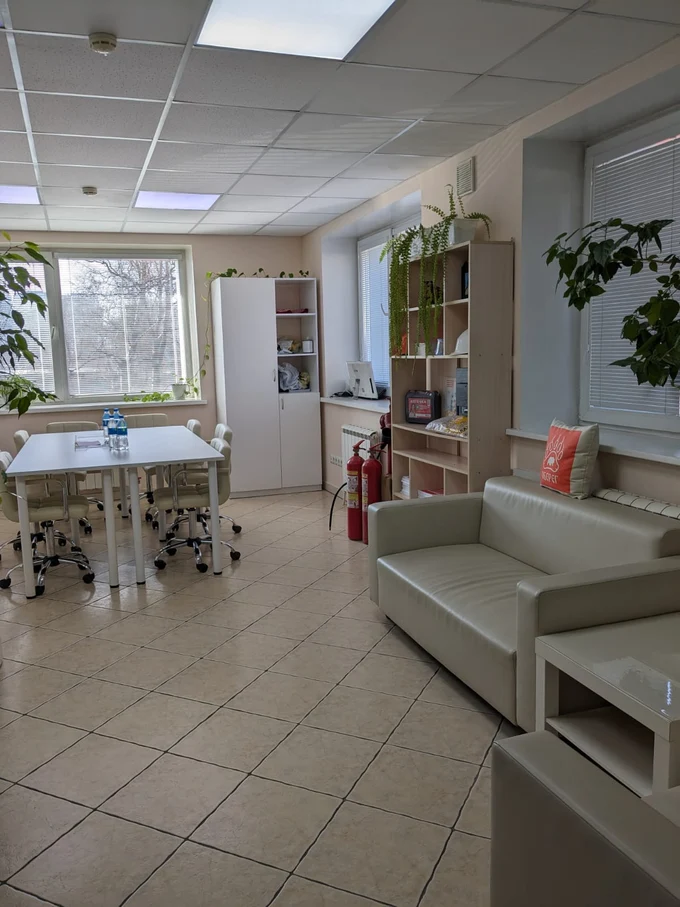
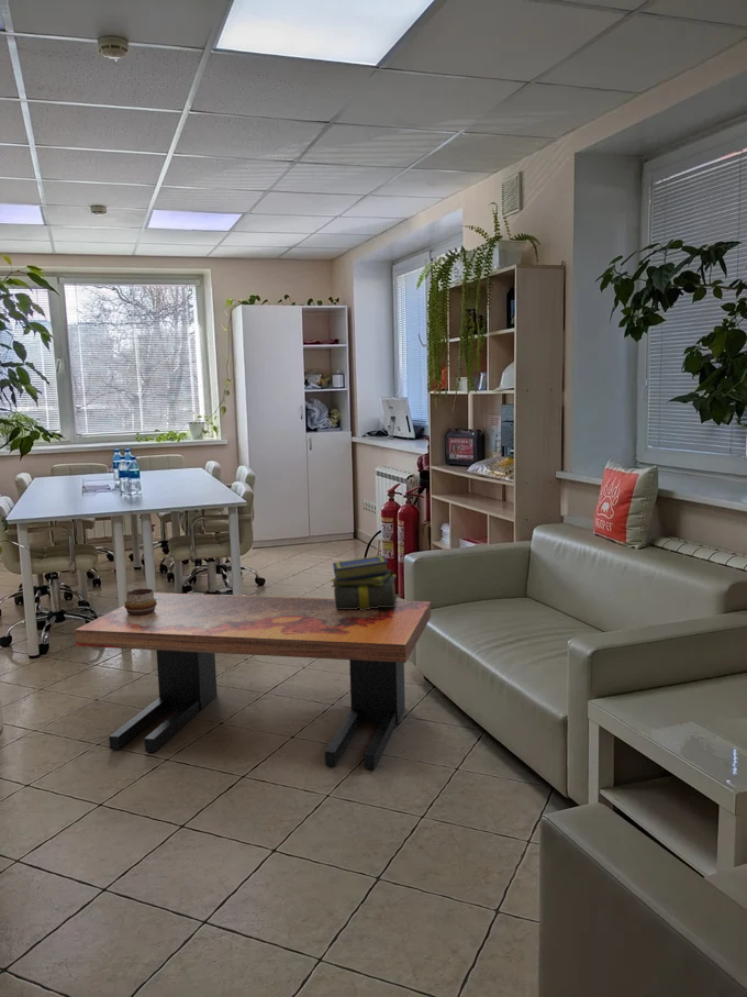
+ coffee table (268, 655)
+ stack of books (363, 581)
+ decorative bowl (140, 601)
